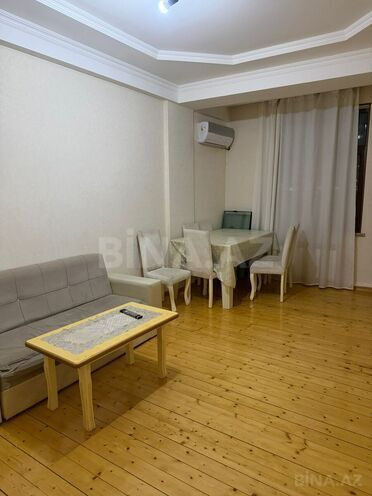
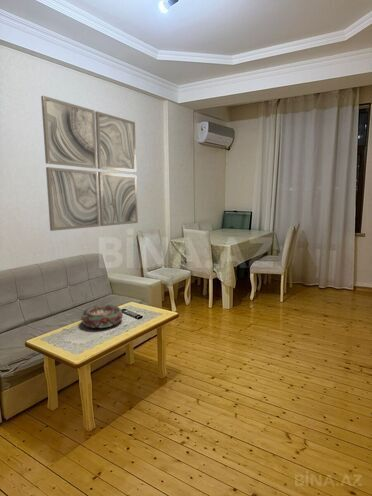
+ decorative bowl (102, 316)
+ wall art (98, 168)
